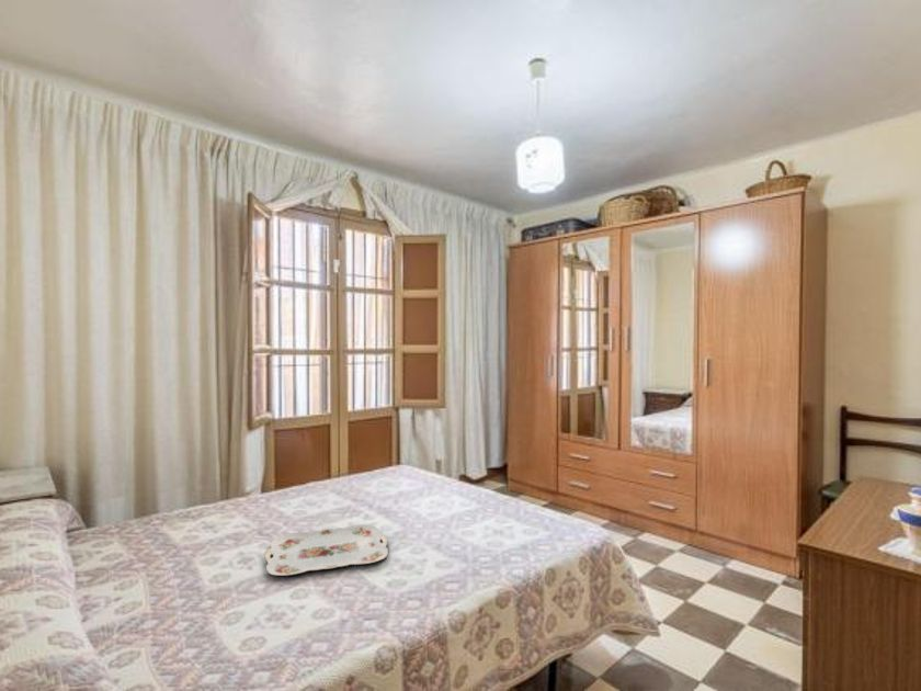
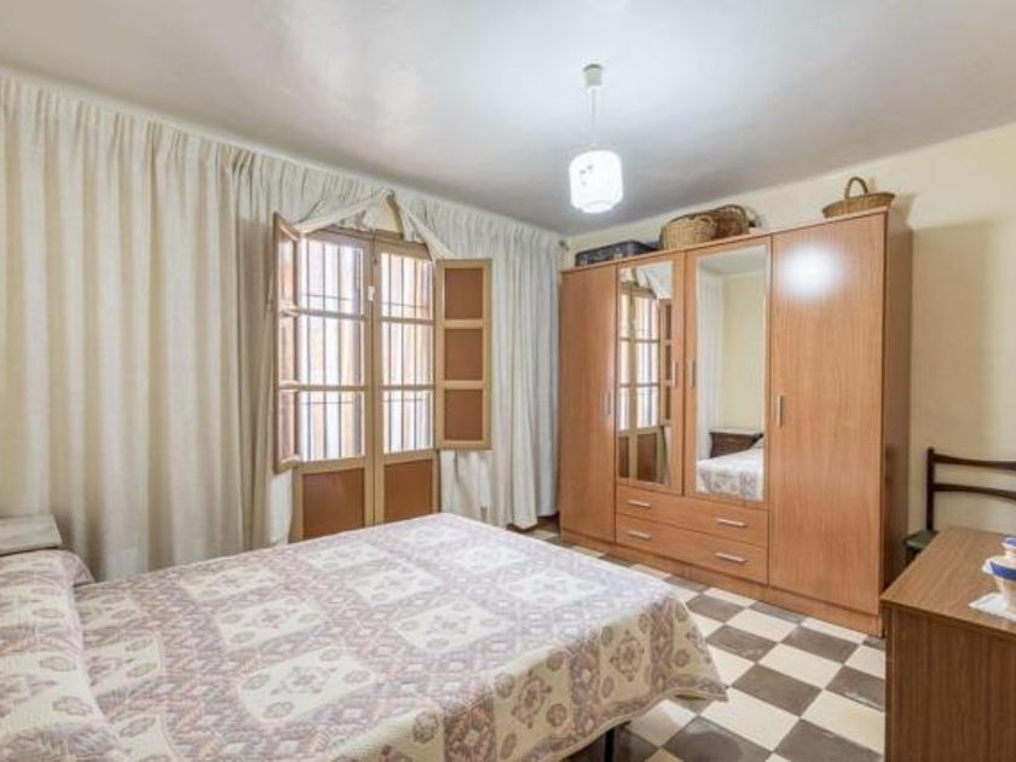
- serving tray (328, 548)
